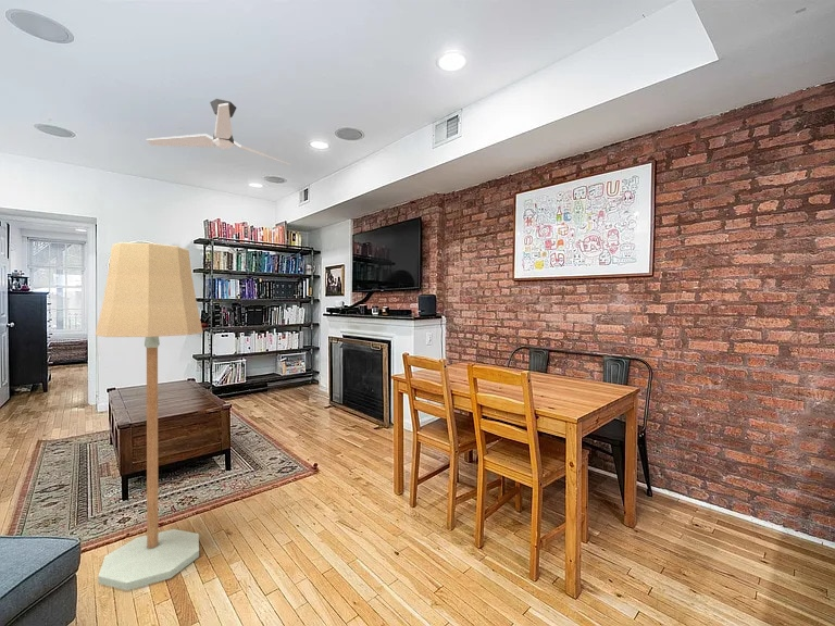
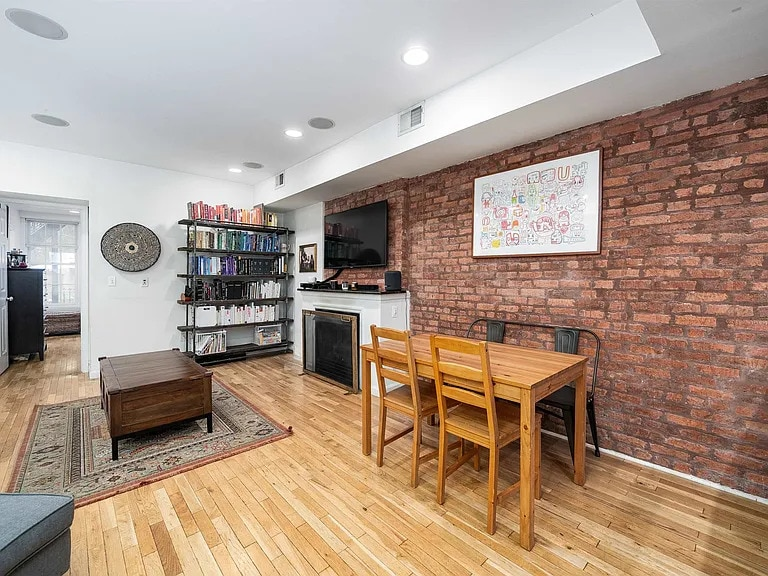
- ceiling fan (223, 118)
- floor lamp (152, 404)
